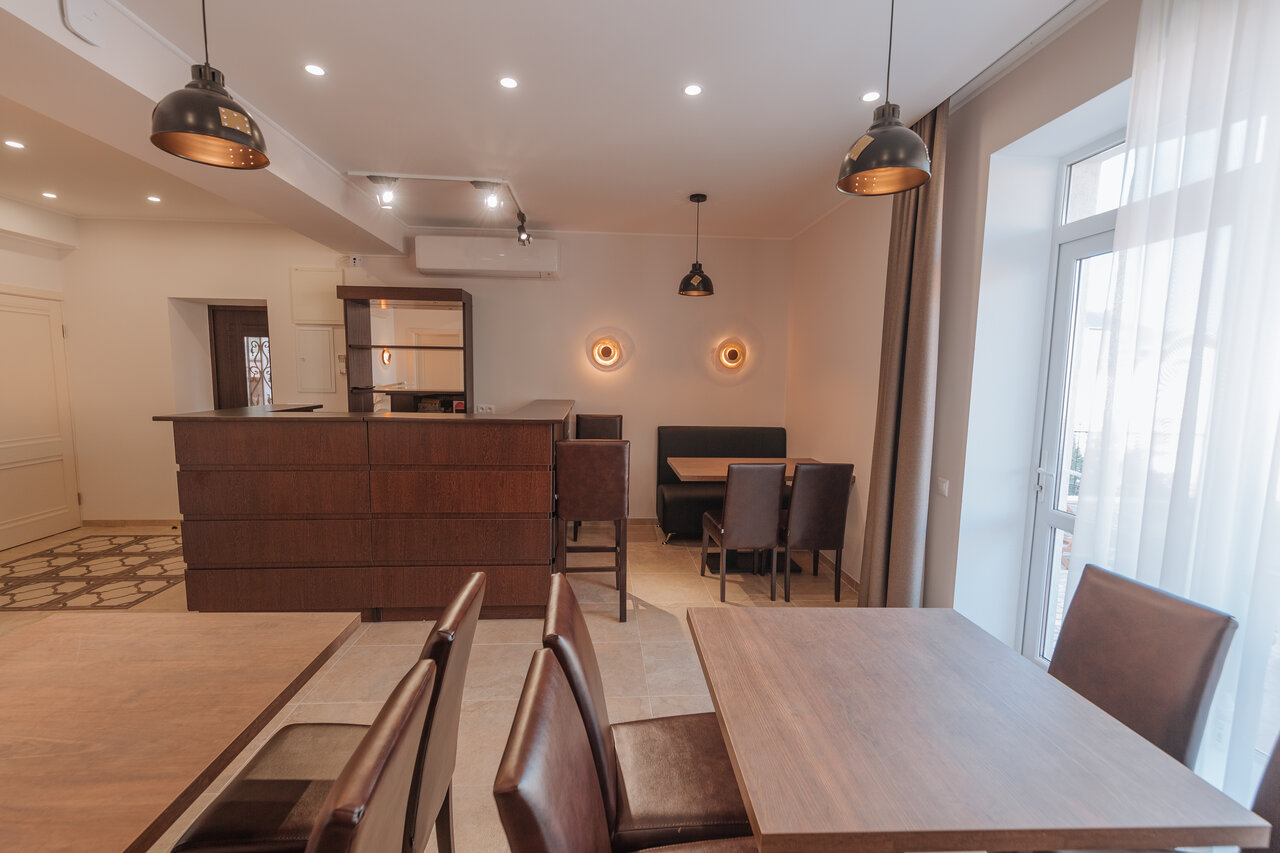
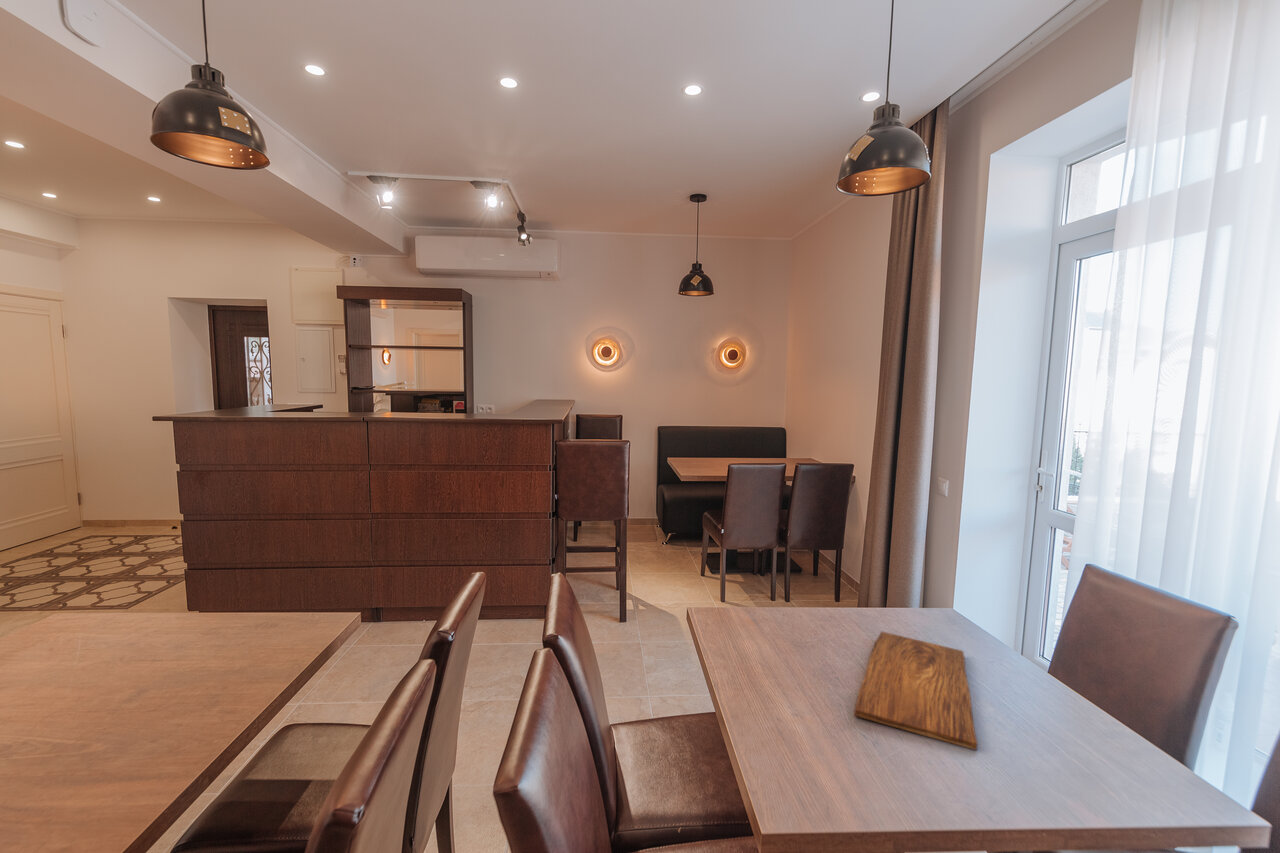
+ cutting board (915, 679)
